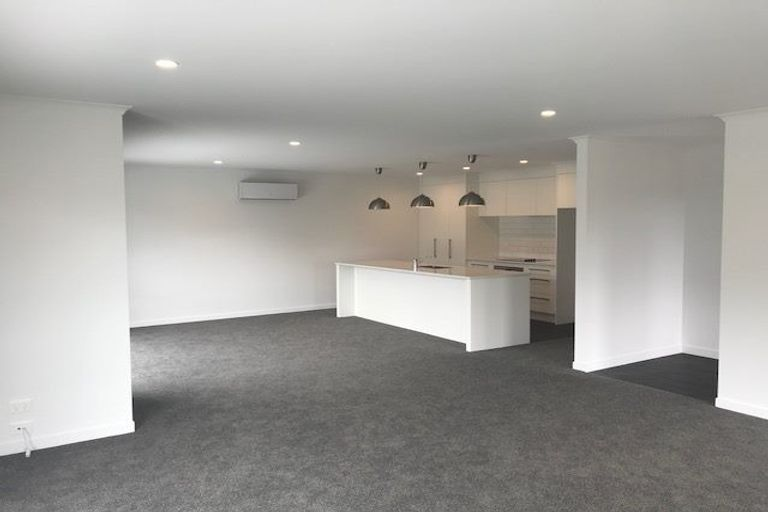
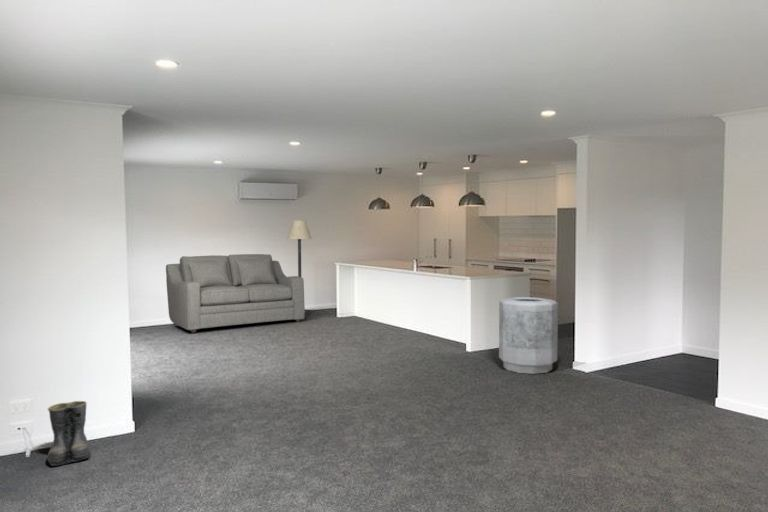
+ floor lamp (299, 266)
+ sofa (235, 289)
+ boots (68, 431)
+ trash can (527, 333)
